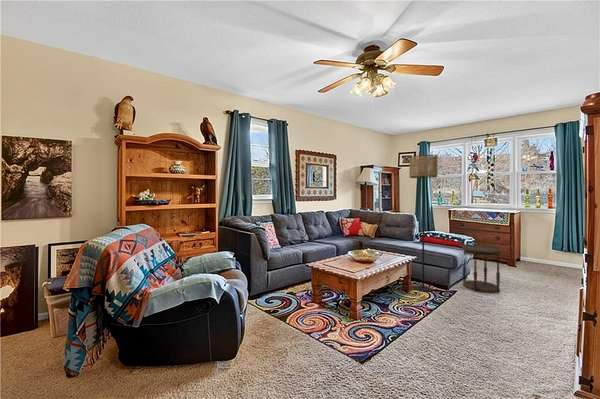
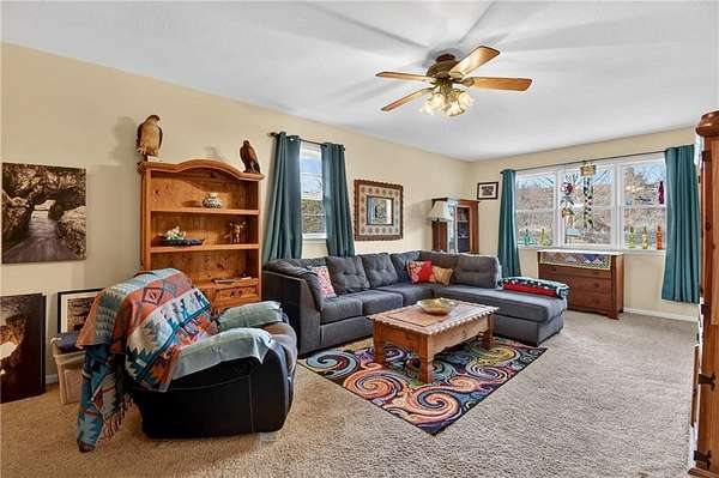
- floor lamp (423, 222)
- side table (484, 267)
